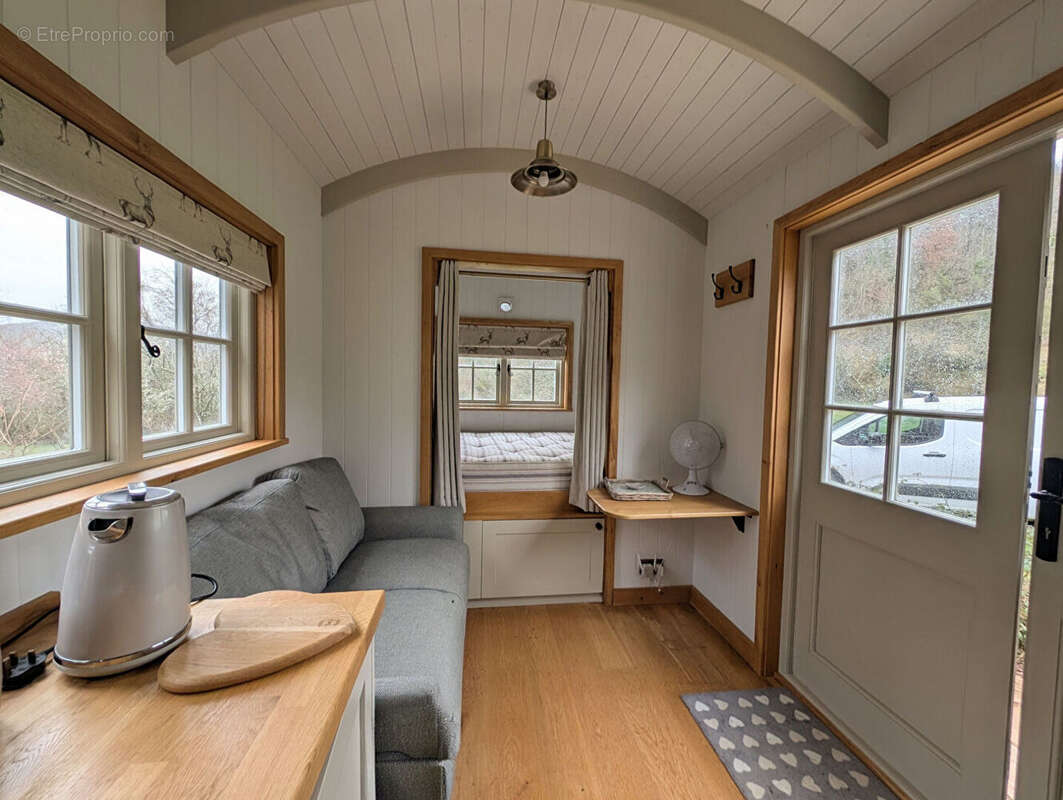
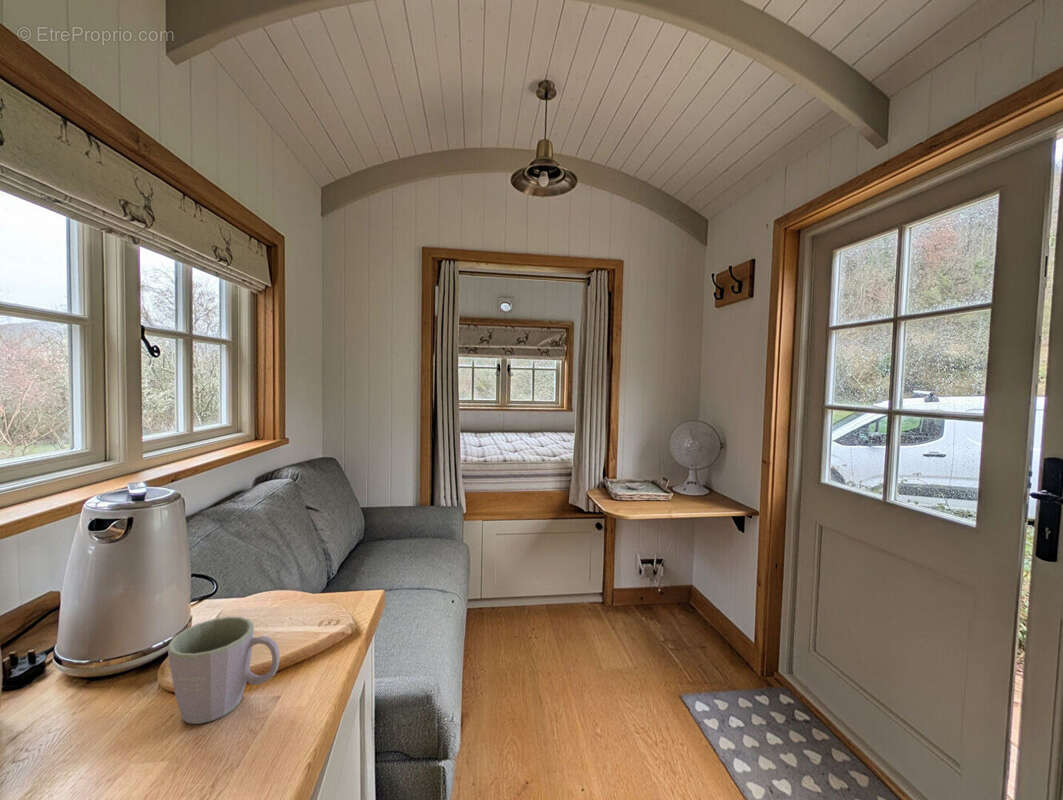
+ mug (227, 668)
